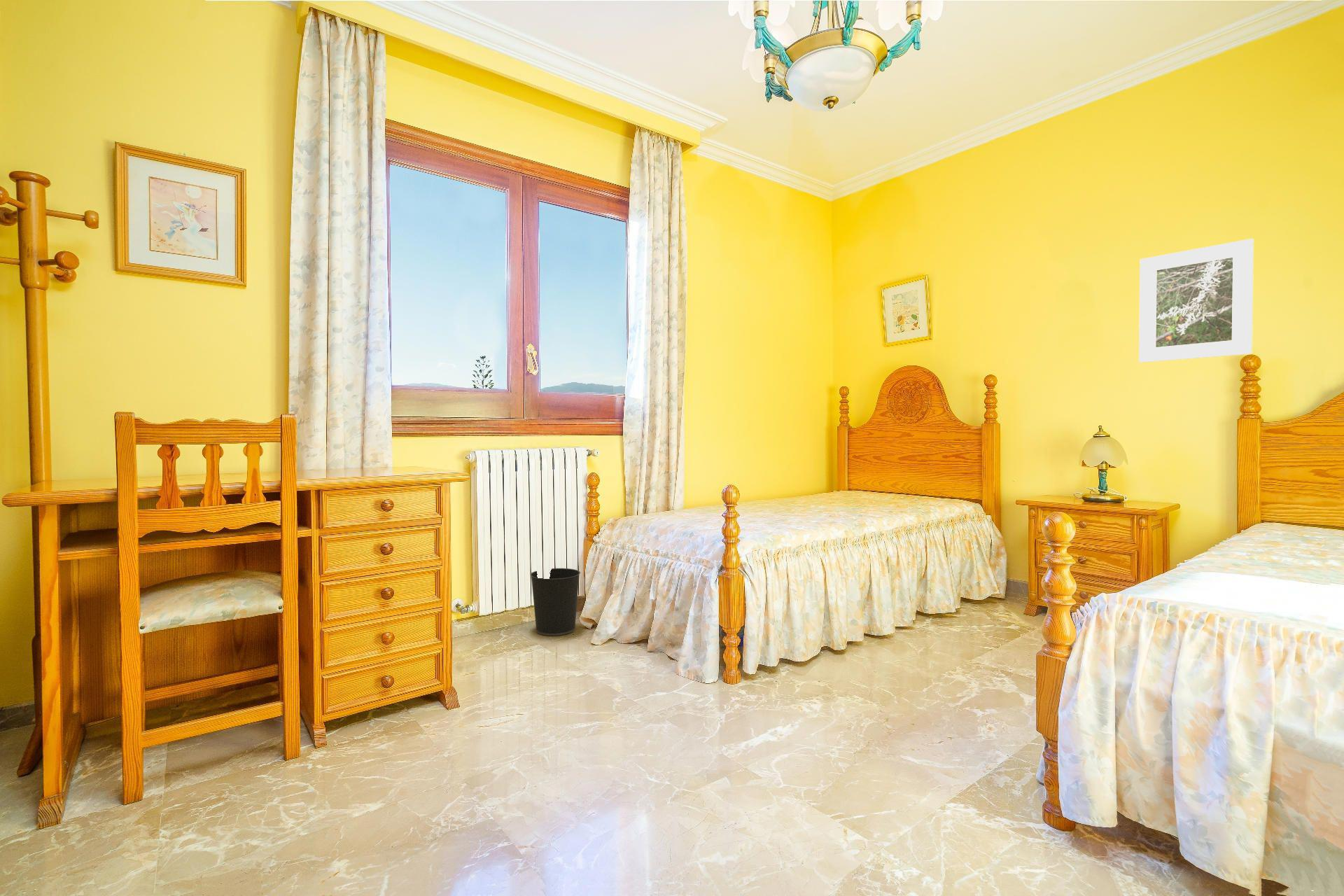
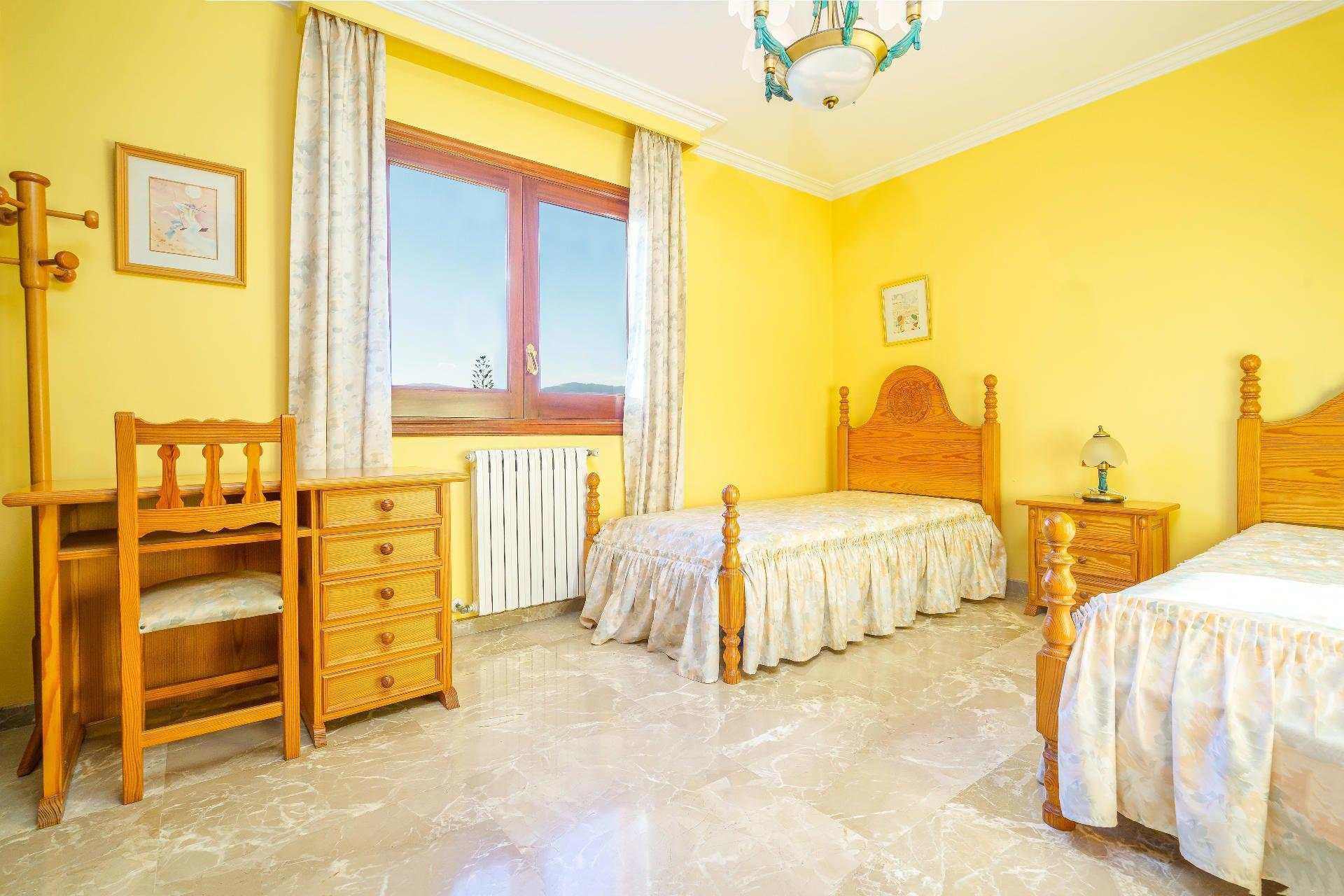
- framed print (1193, 304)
- wastebasket (555, 601)
